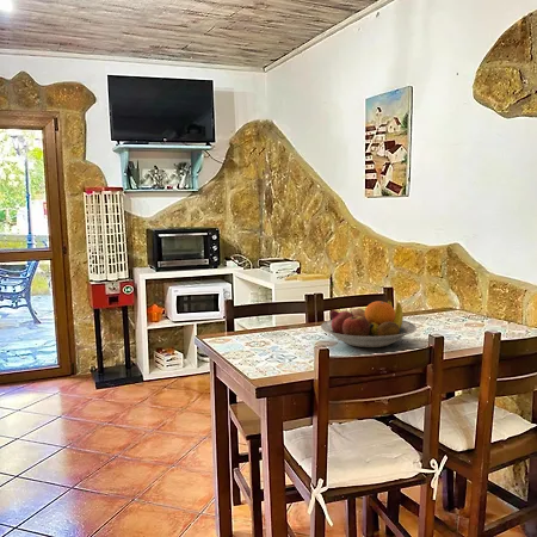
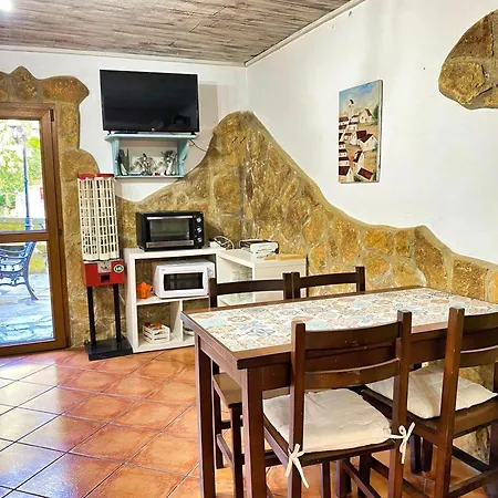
- fruit bowl (368, 322)
